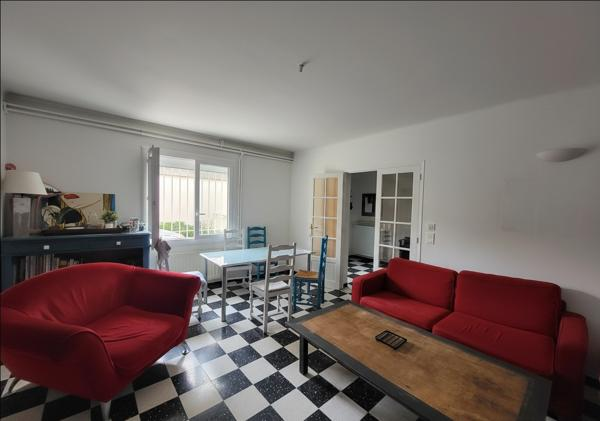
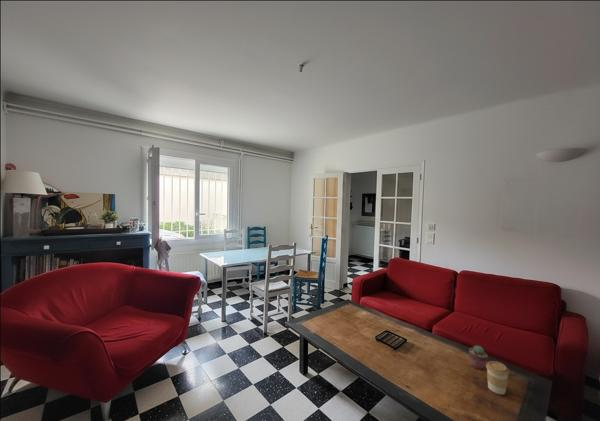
+ potted succulent (477, 356)
+ coffee cup (497, 377)
